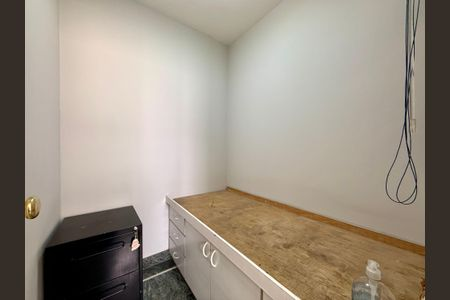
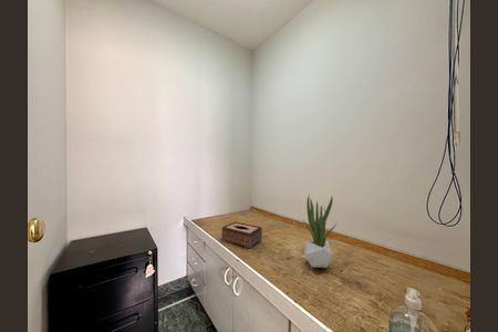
+ tissue box (241, 234)
+ potted plant (317, 229)
